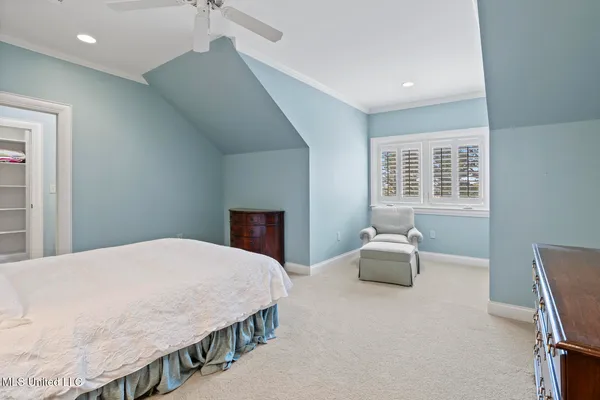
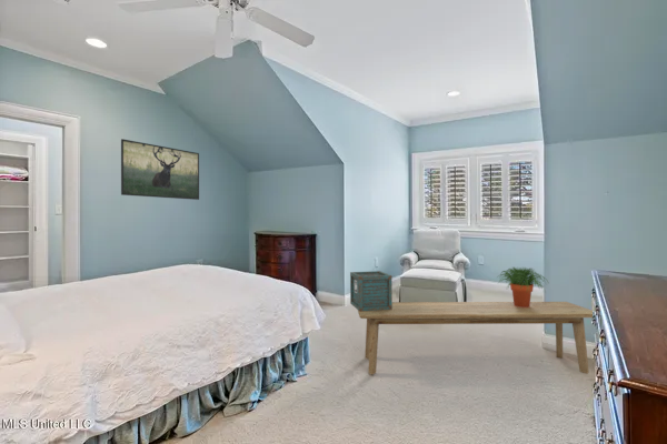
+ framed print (163, 172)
+ bench (470, 323)
+ wooden crate (370, 290)
+ potted plant (521, 285)
